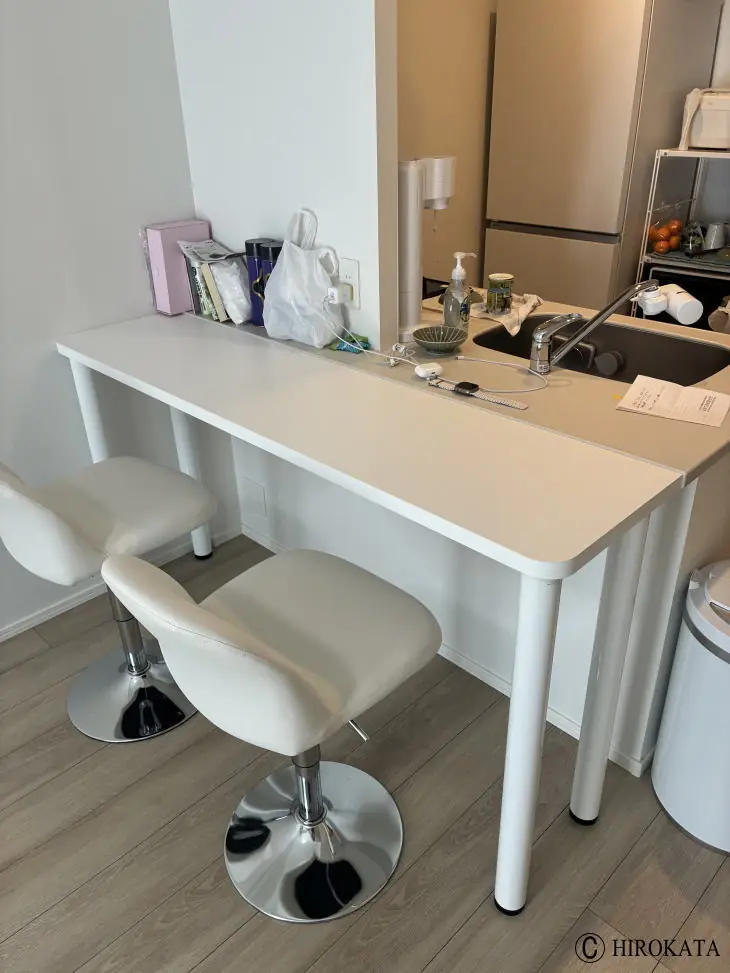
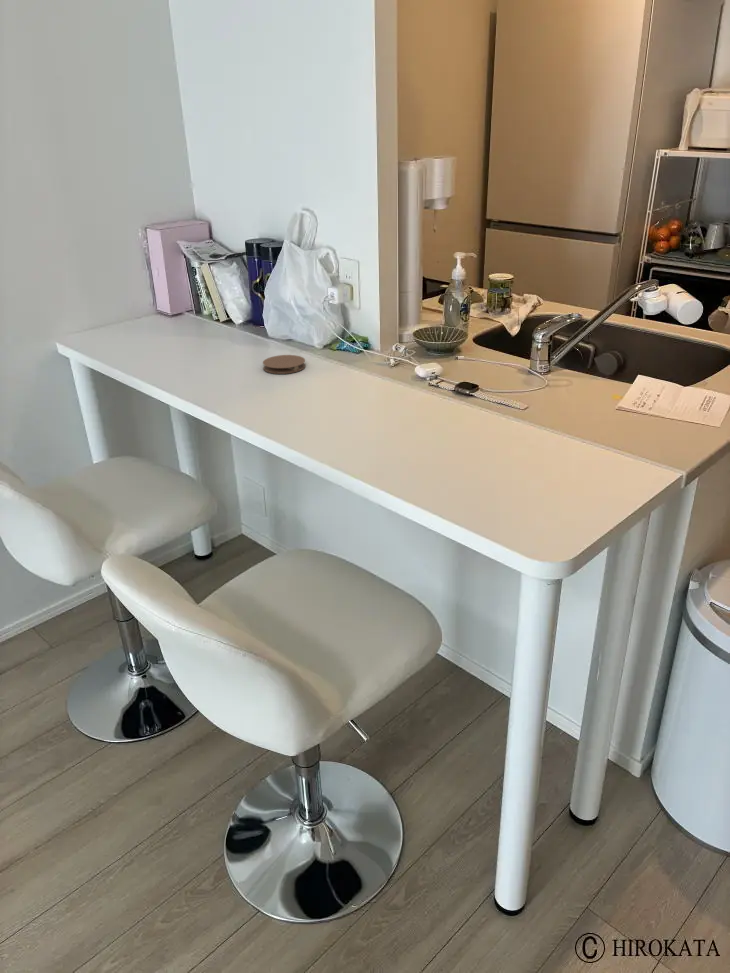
+ coaster (284, 364)
